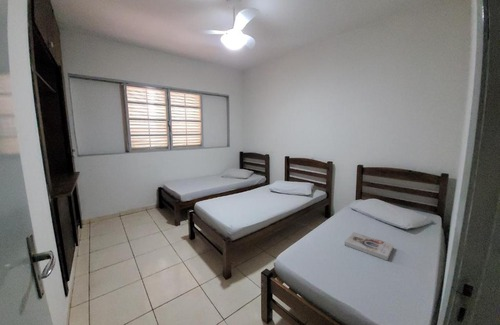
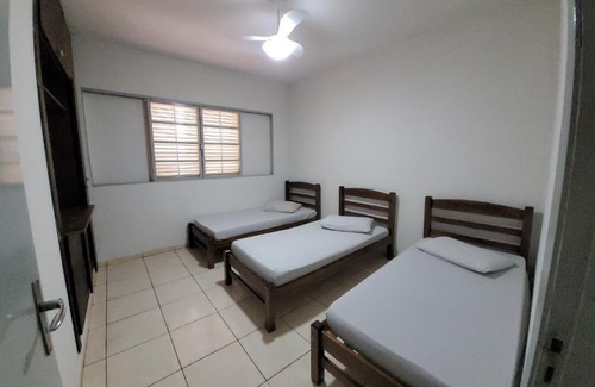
- book (368, 244)
